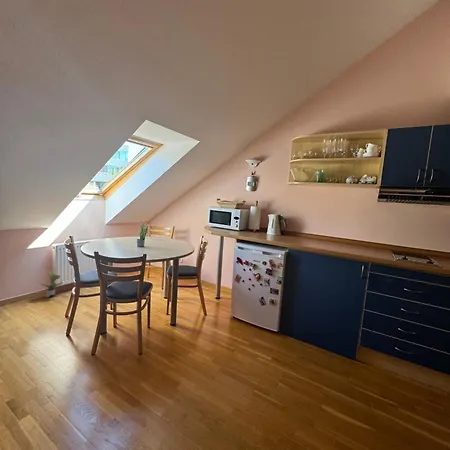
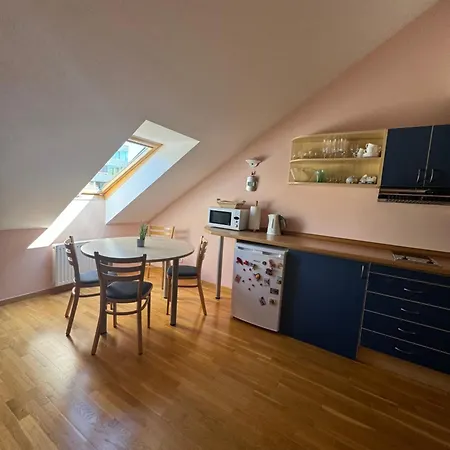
- potted plant (52, 284)
